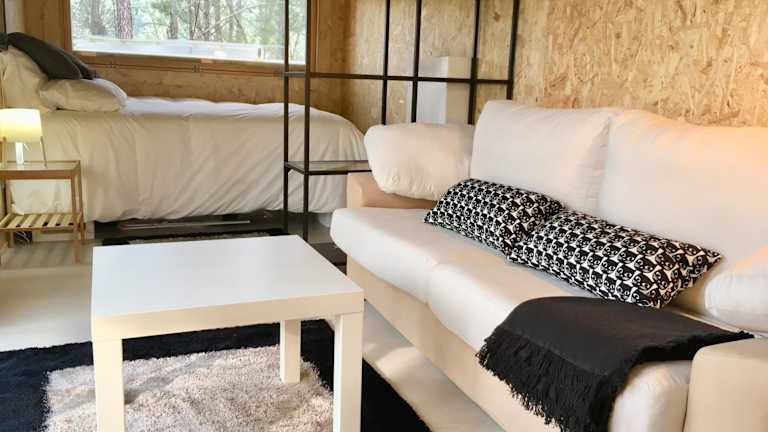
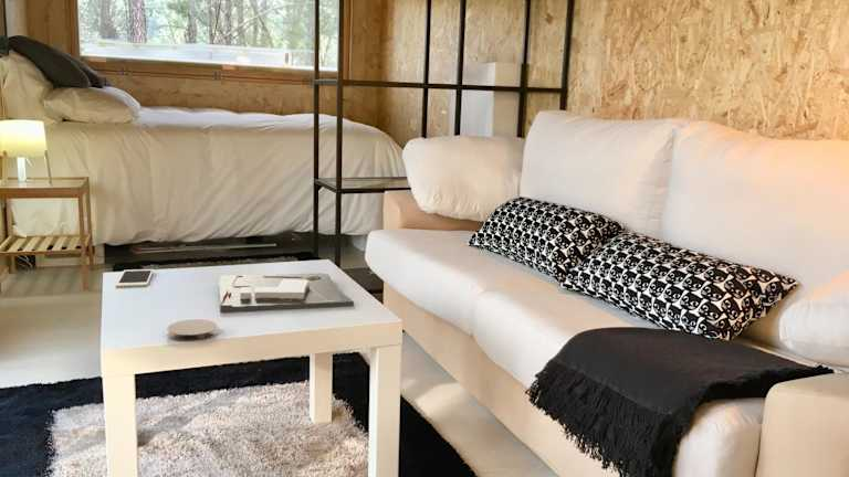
+ board game (277, 288)
+ coaster (192, 329)
+ cell phone (135, 277)
